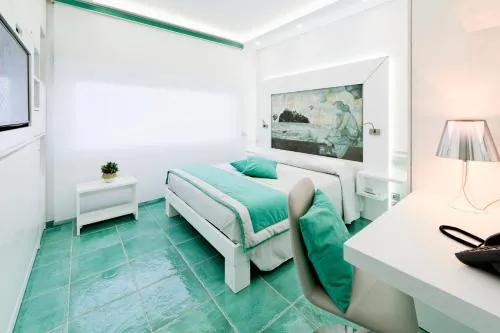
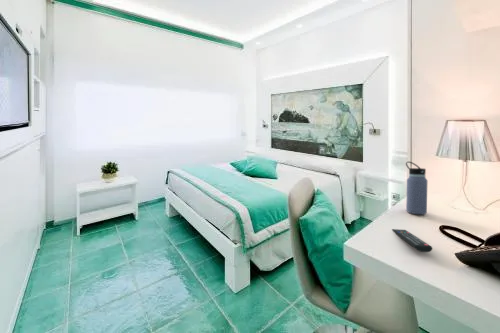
+ remote control (409, 238)
+ water bottle (416, 187)
